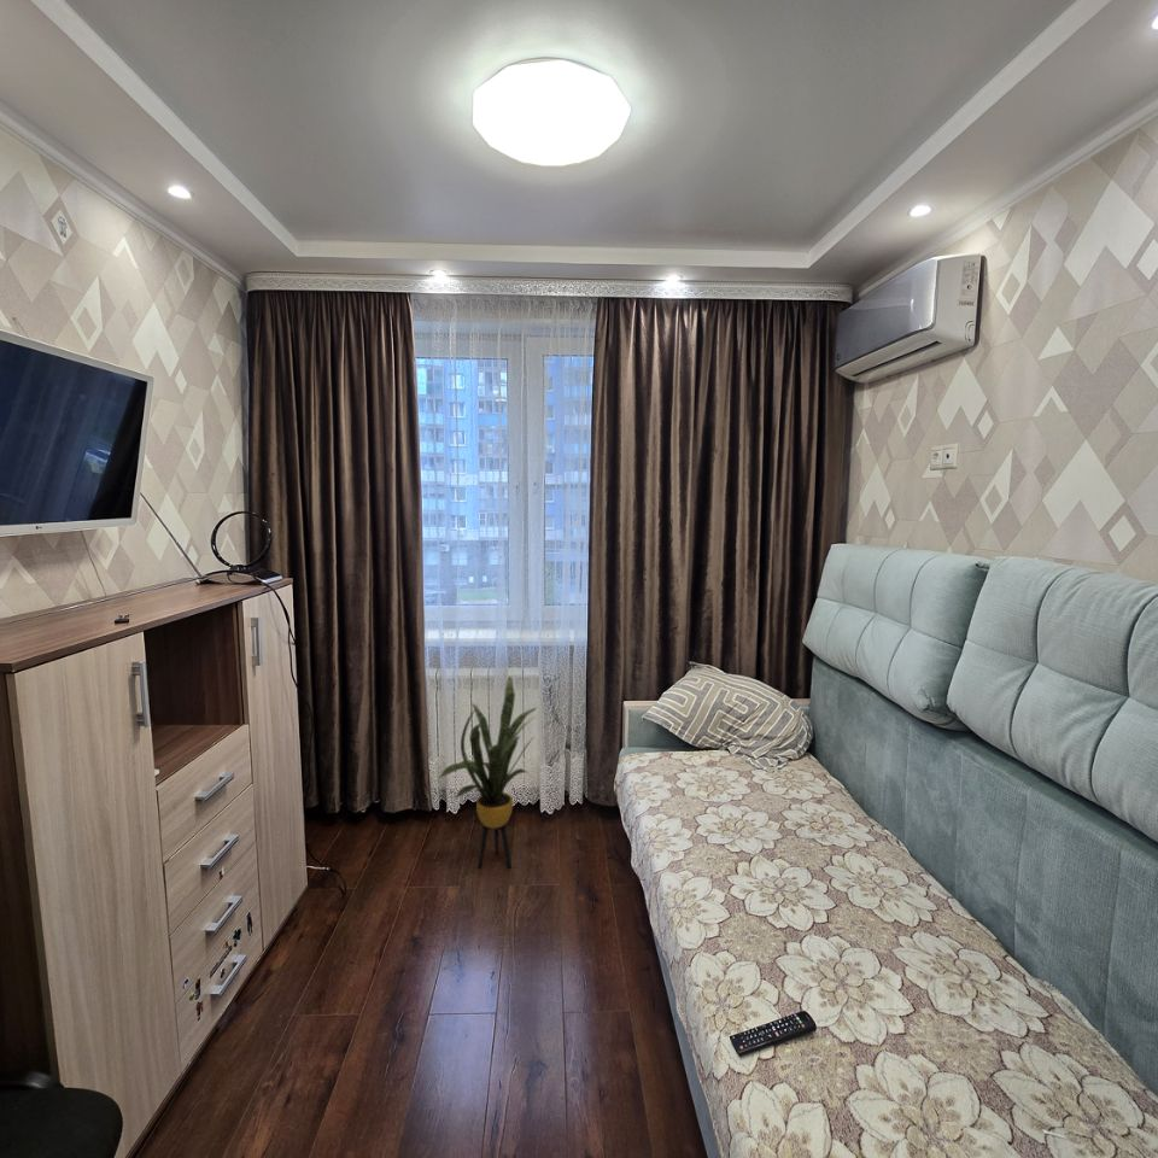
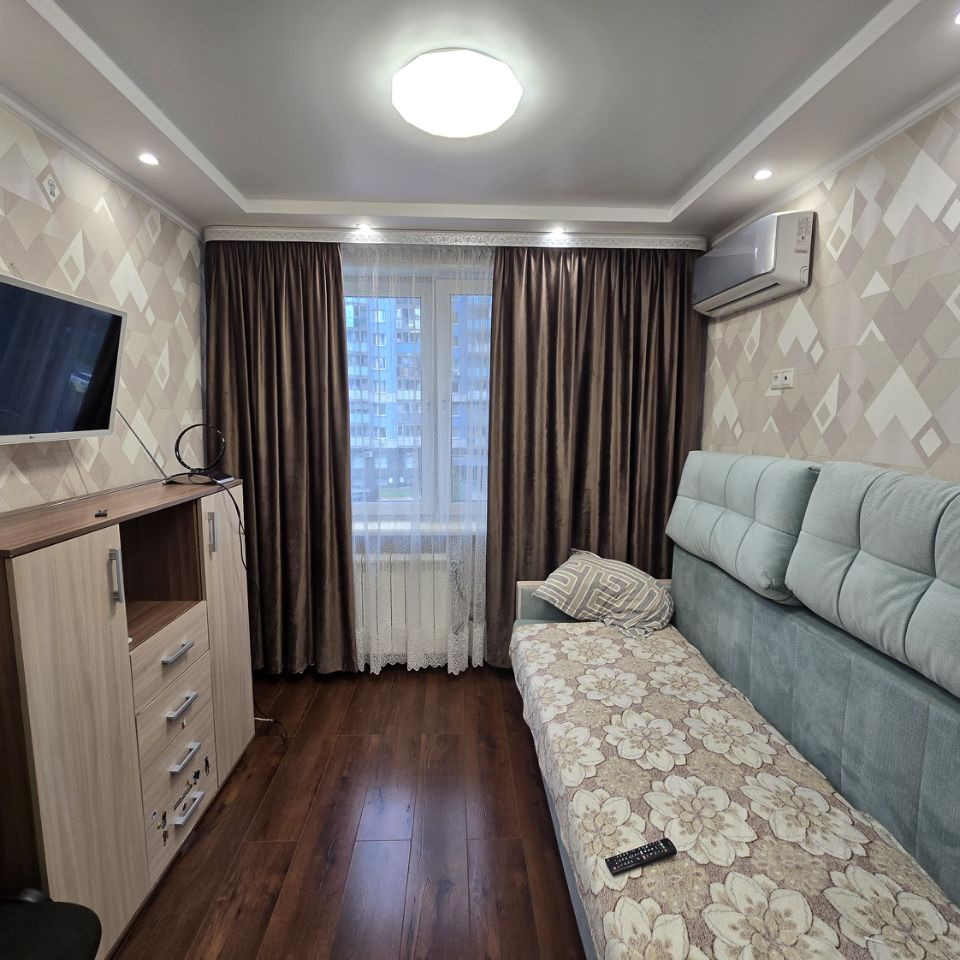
- house plant (503, 778)
